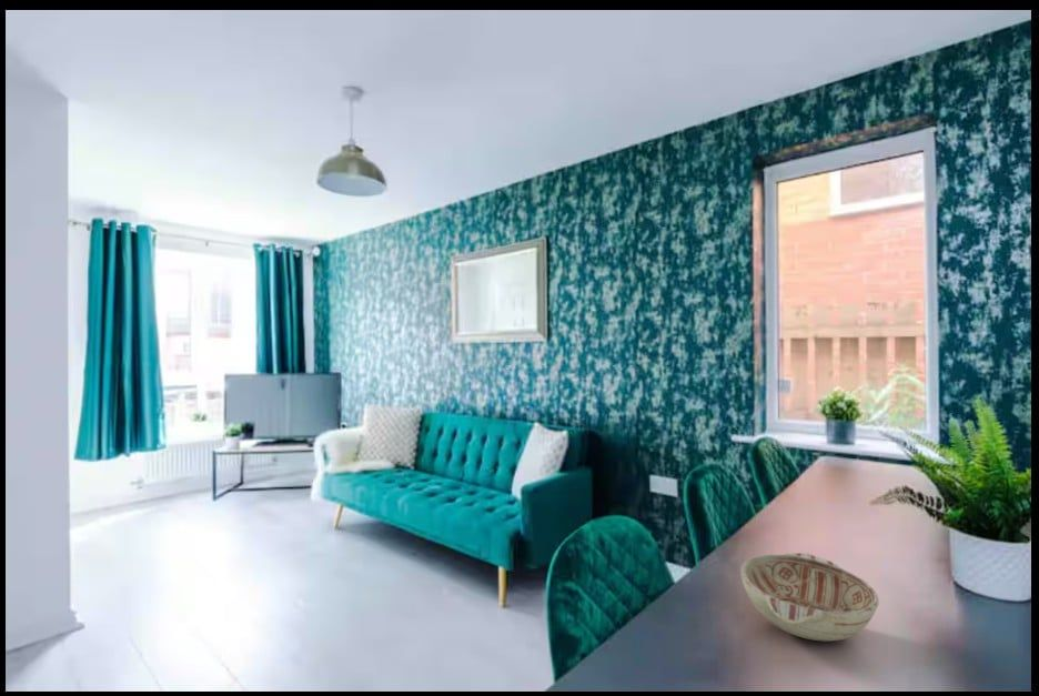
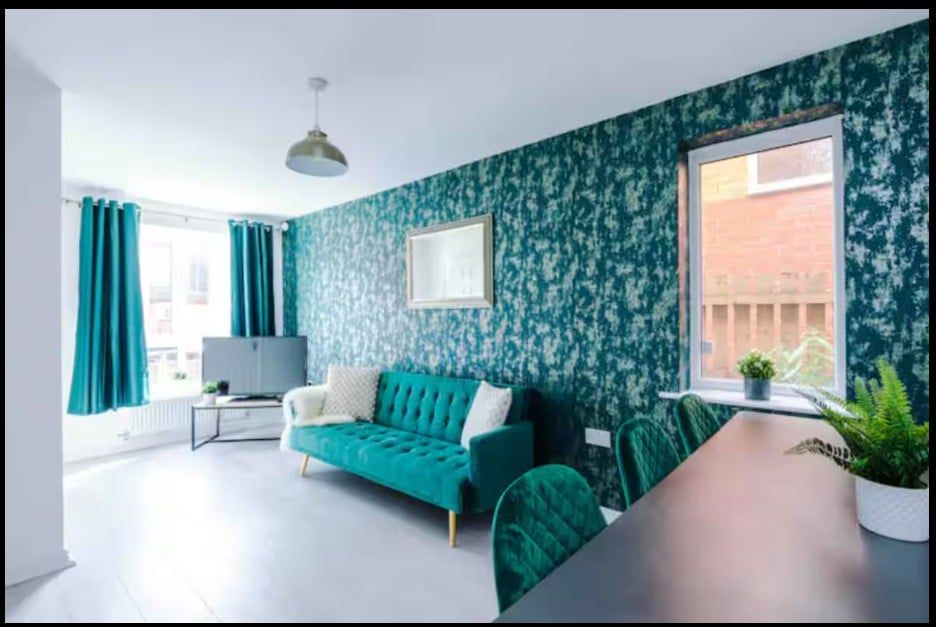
- decorative bowl (806, 602)
